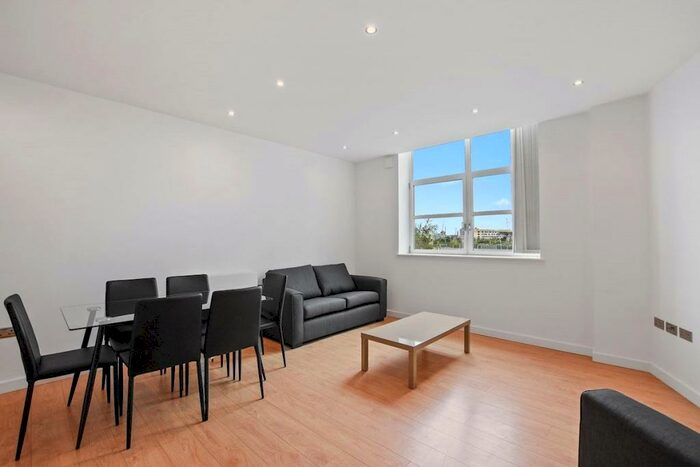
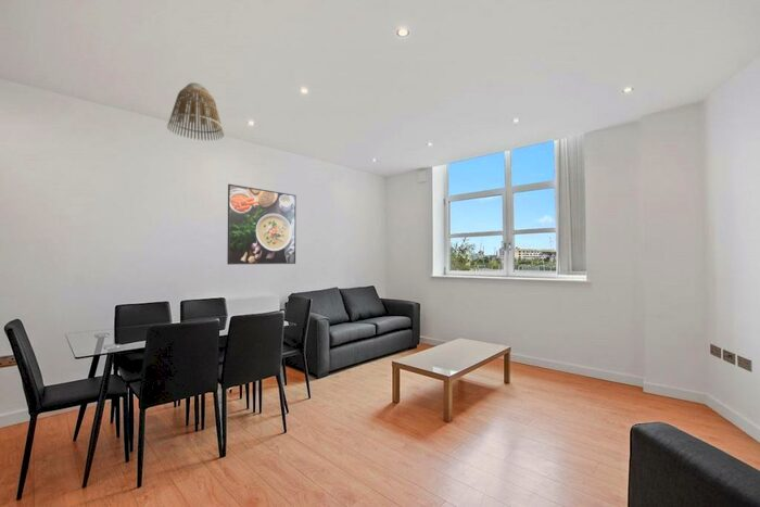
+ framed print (264, 227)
+ lamp shade (195, 109)
